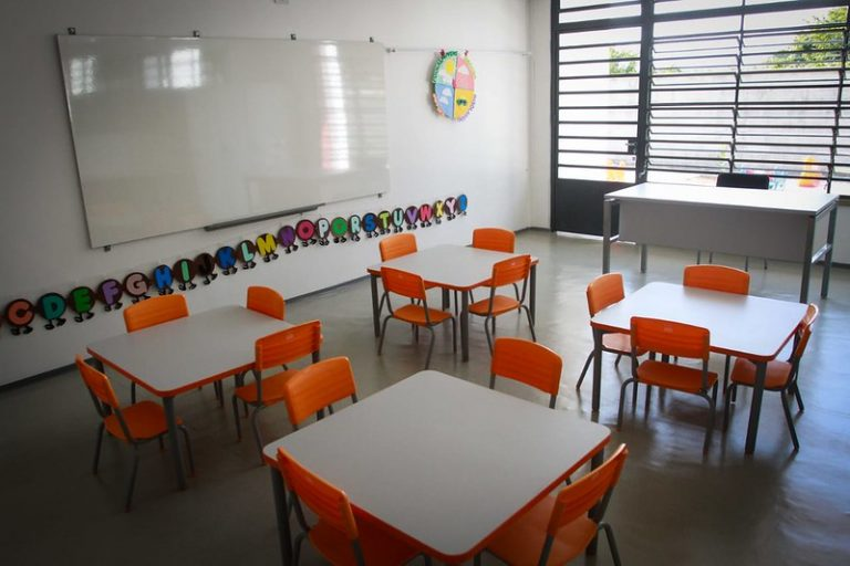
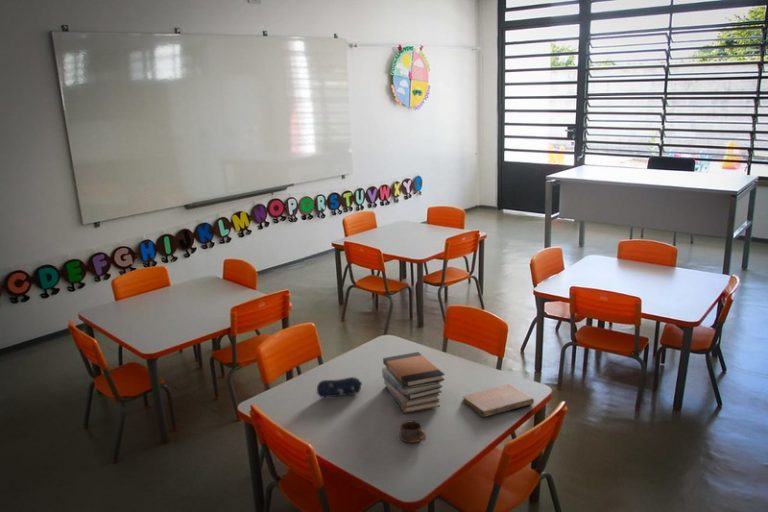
+ cup (413, 432)
+ pencil case (338, 387)
+ notebook (497, 400)
+ book stack (412, 381)
